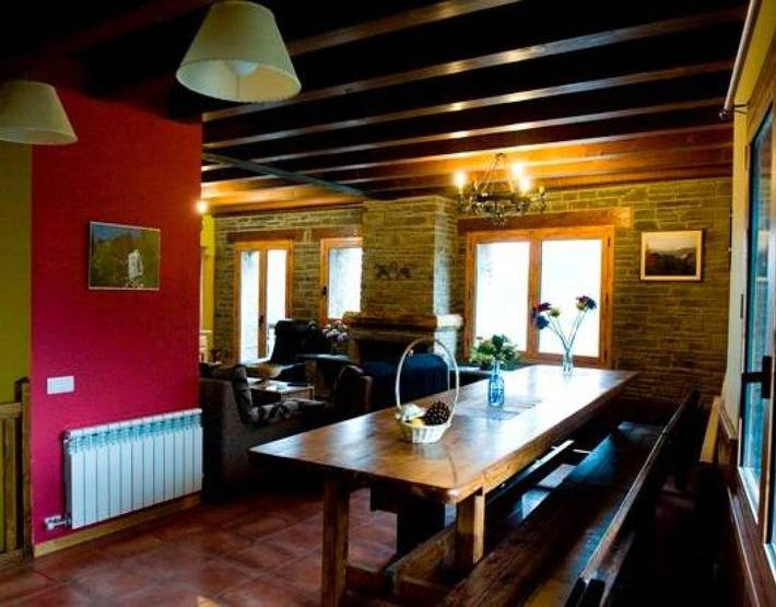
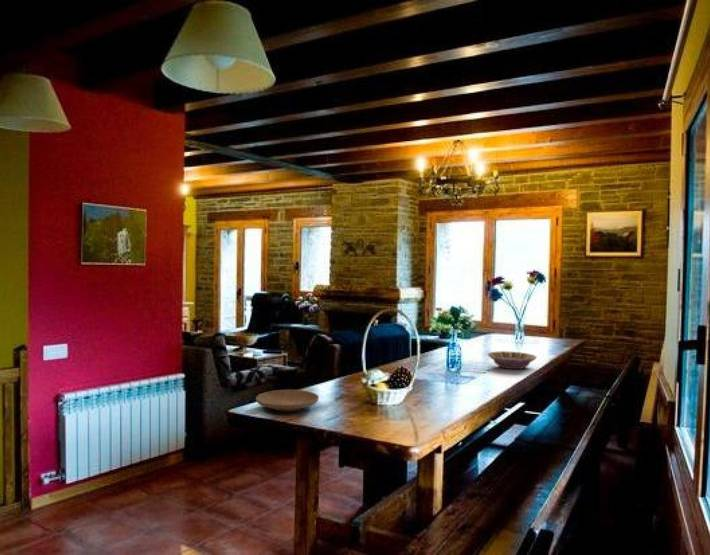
+ serving bowl (511, 361)
+ plate (287, 401)
